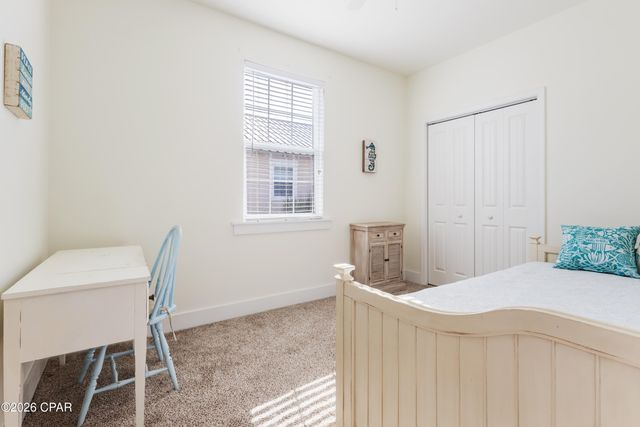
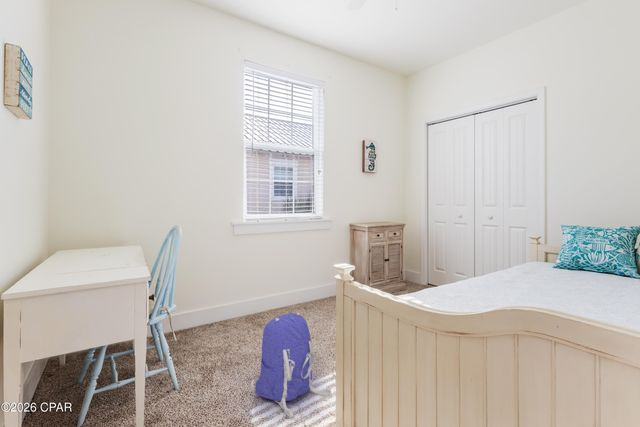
+ backpack (291, 354)
